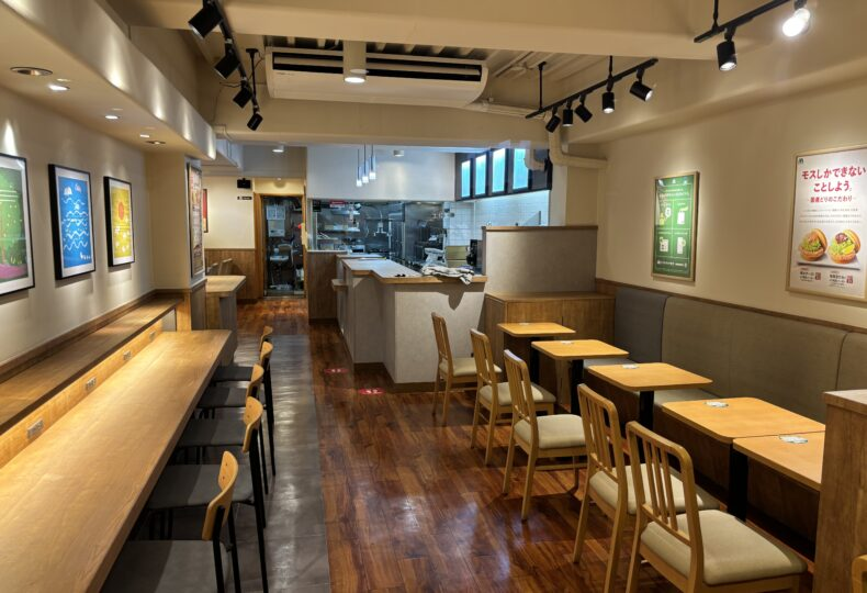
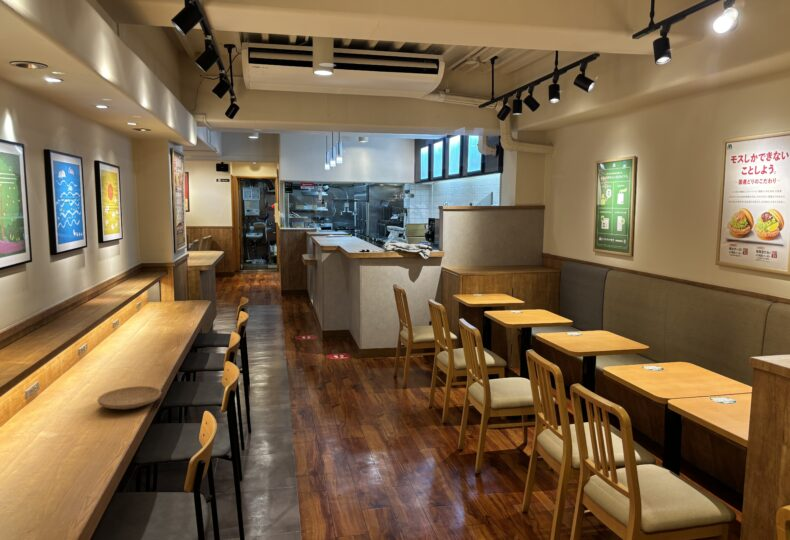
+ plate (130, 399)
